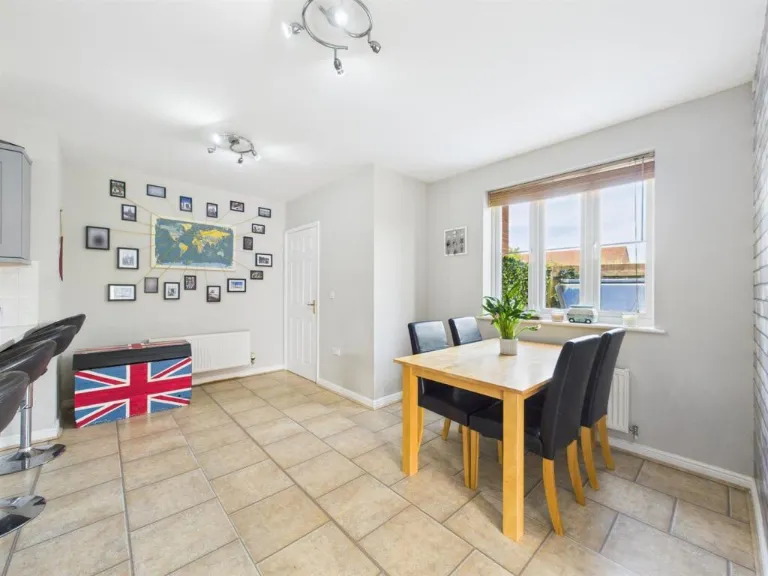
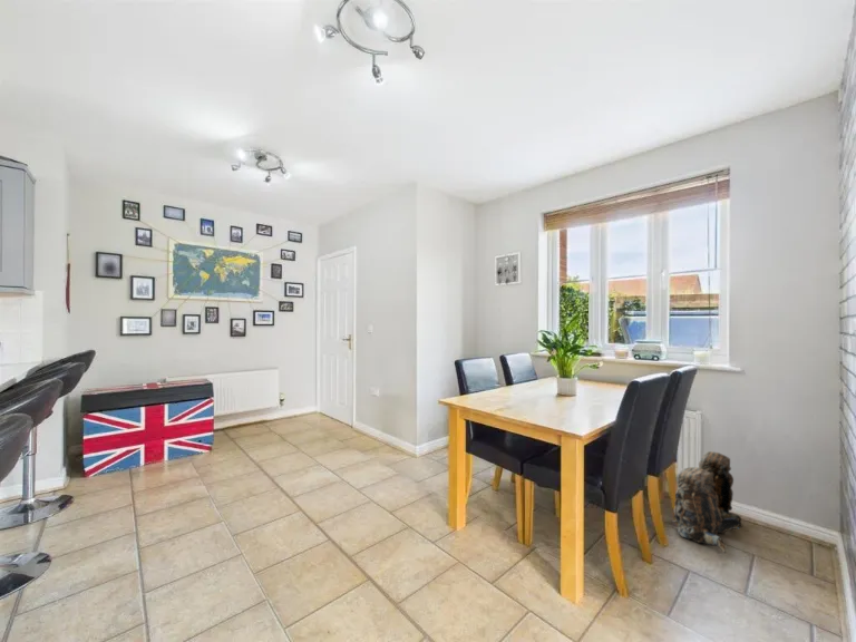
+ backpack (709, 493)
